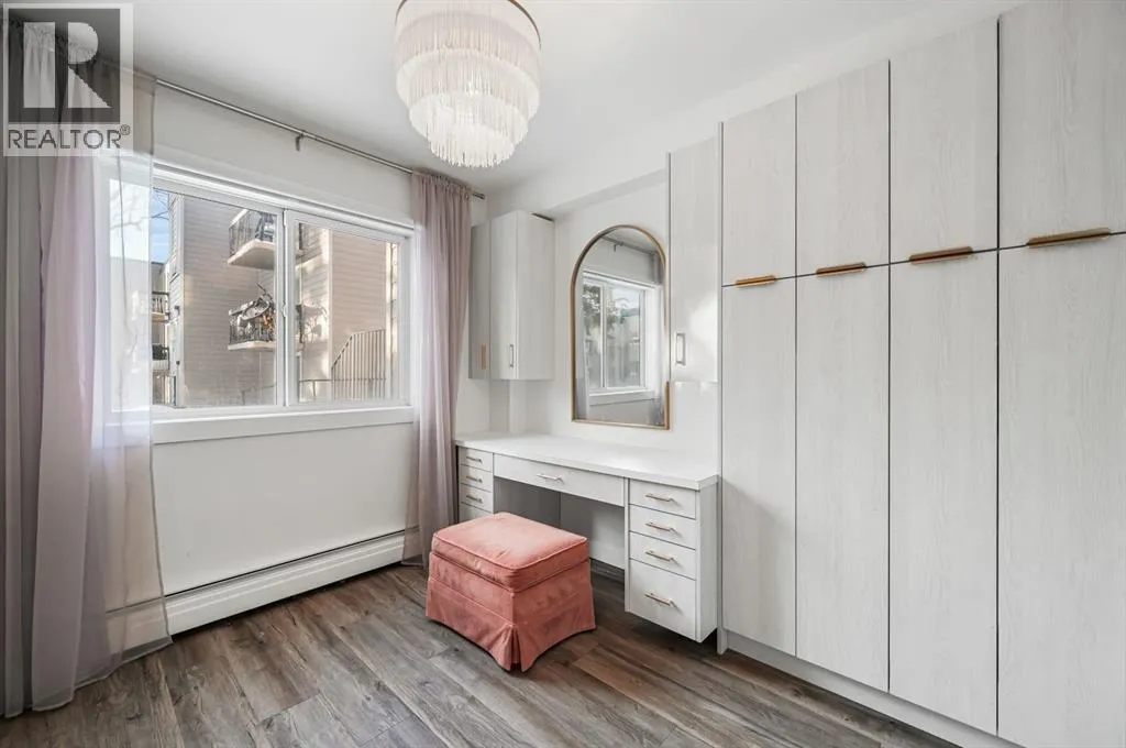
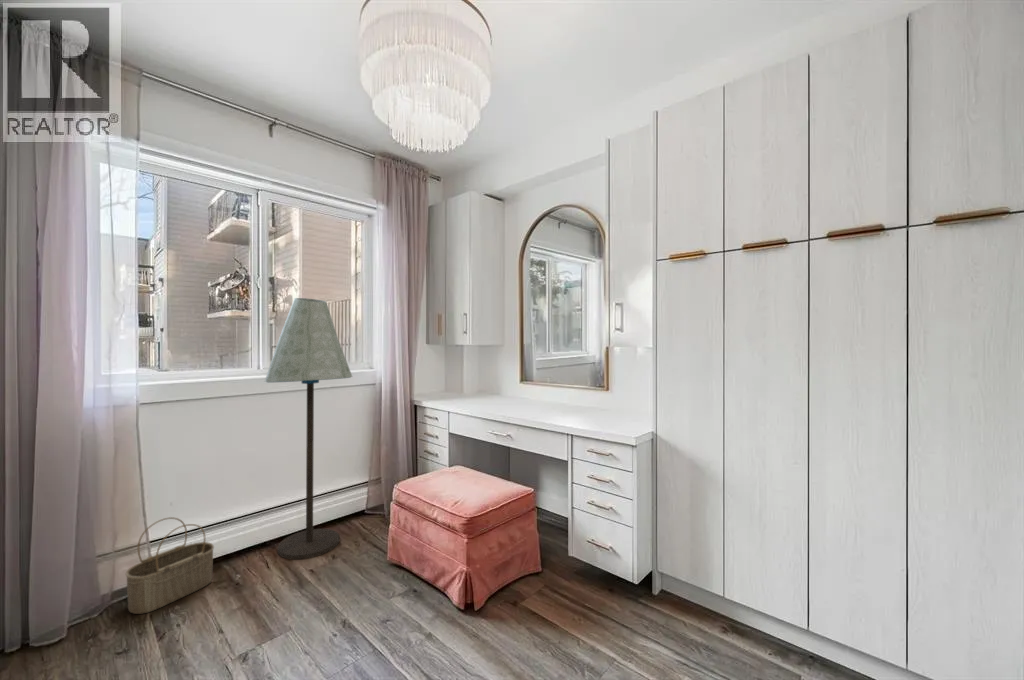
+ floor lamp (310, 421)
+ wicker basket (172, 557)
